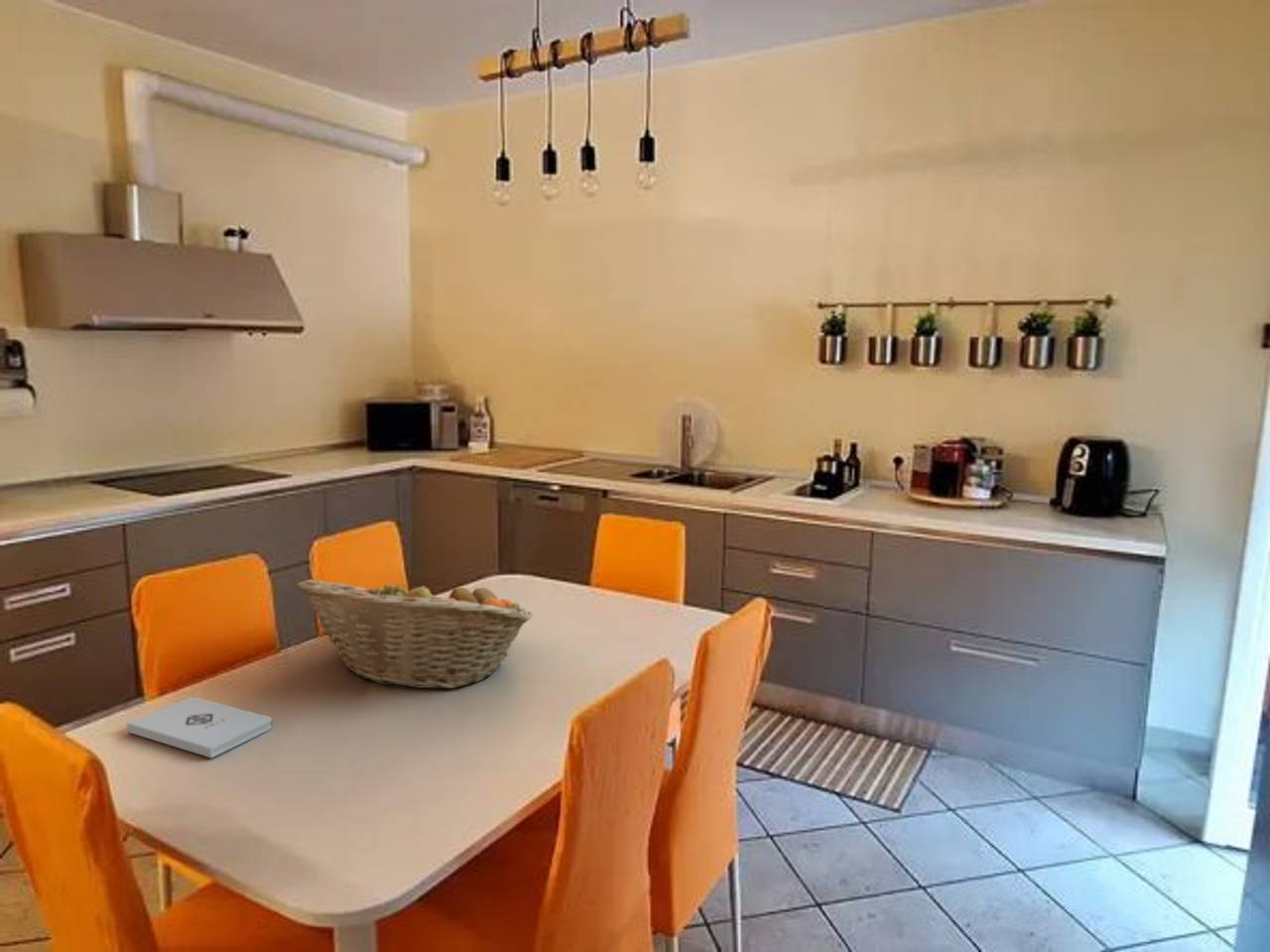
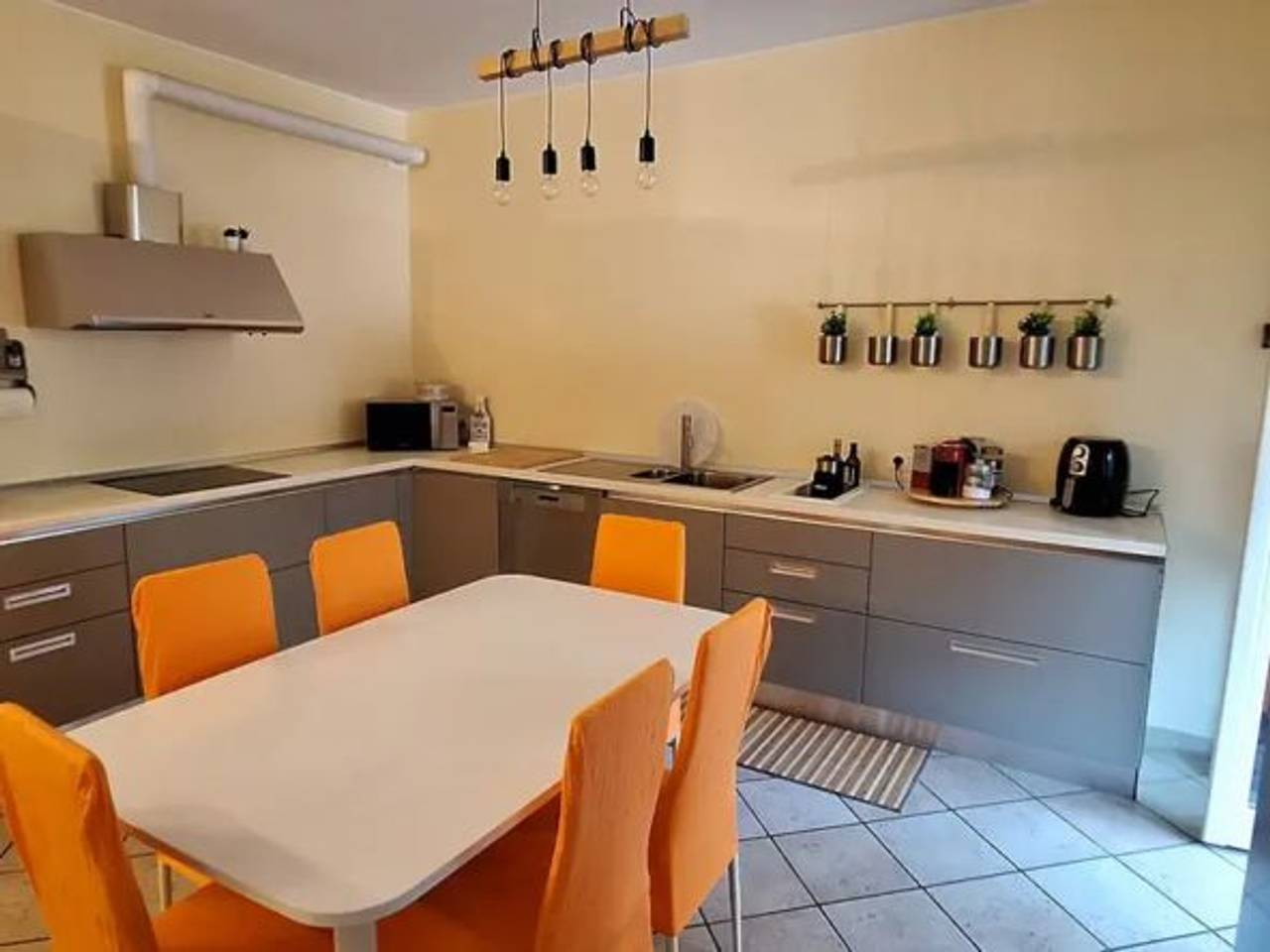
- fruit basket (416, 618)
- notepad (201, 725)
